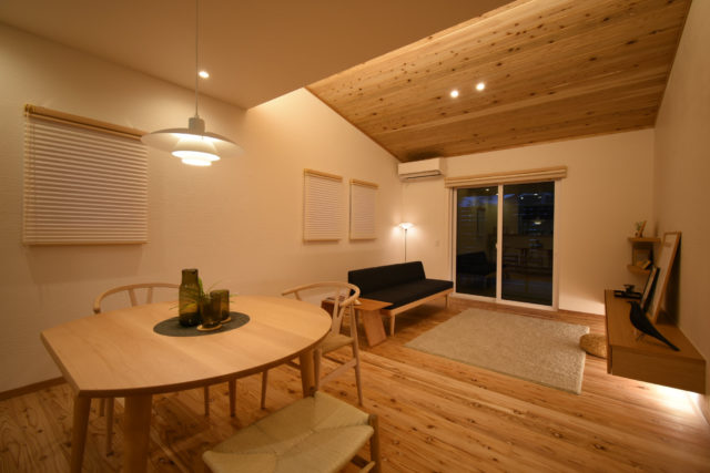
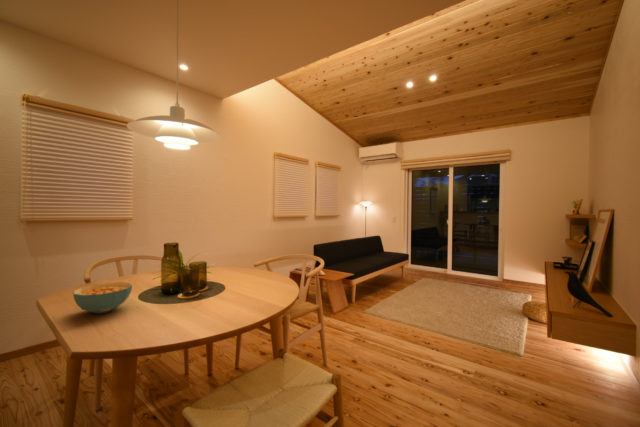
+ cereal bowl (103, 299)
